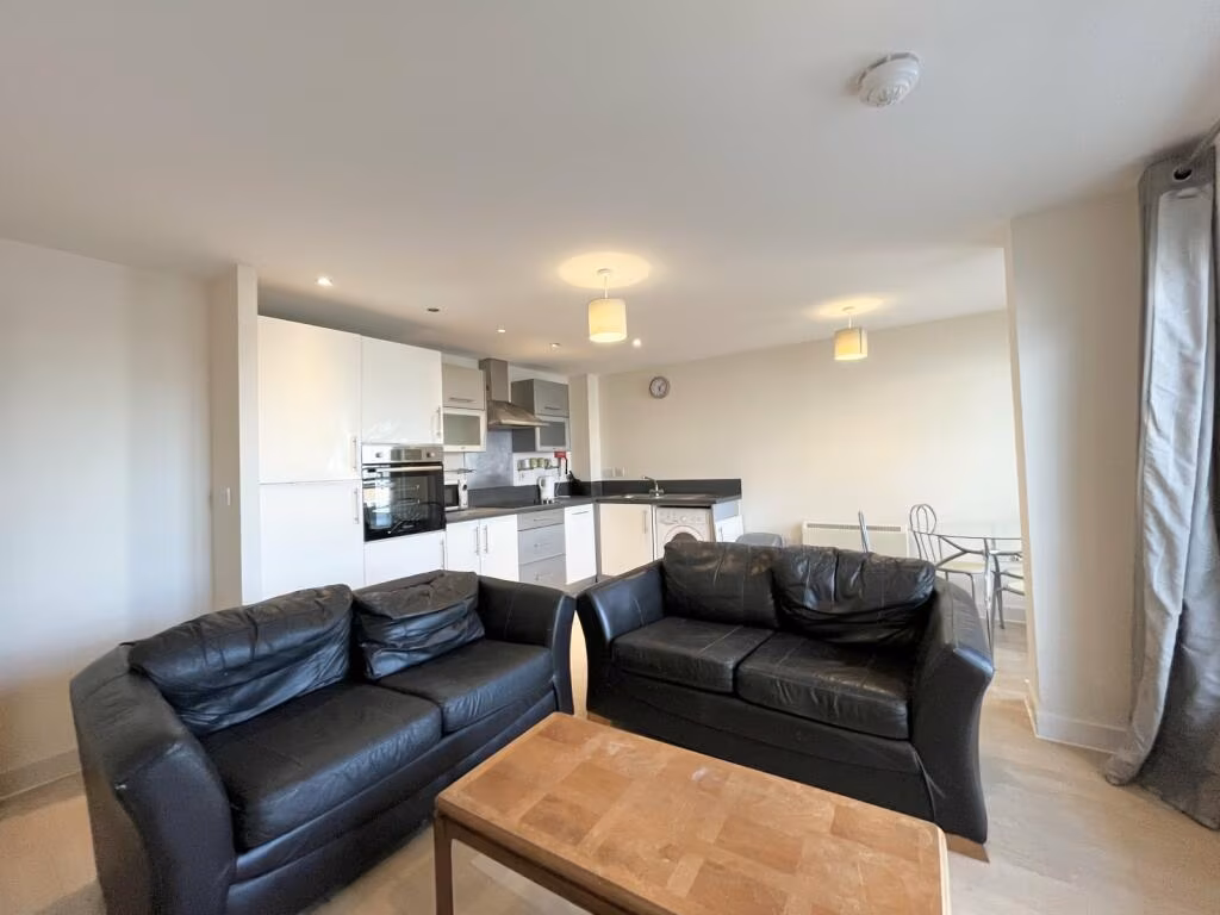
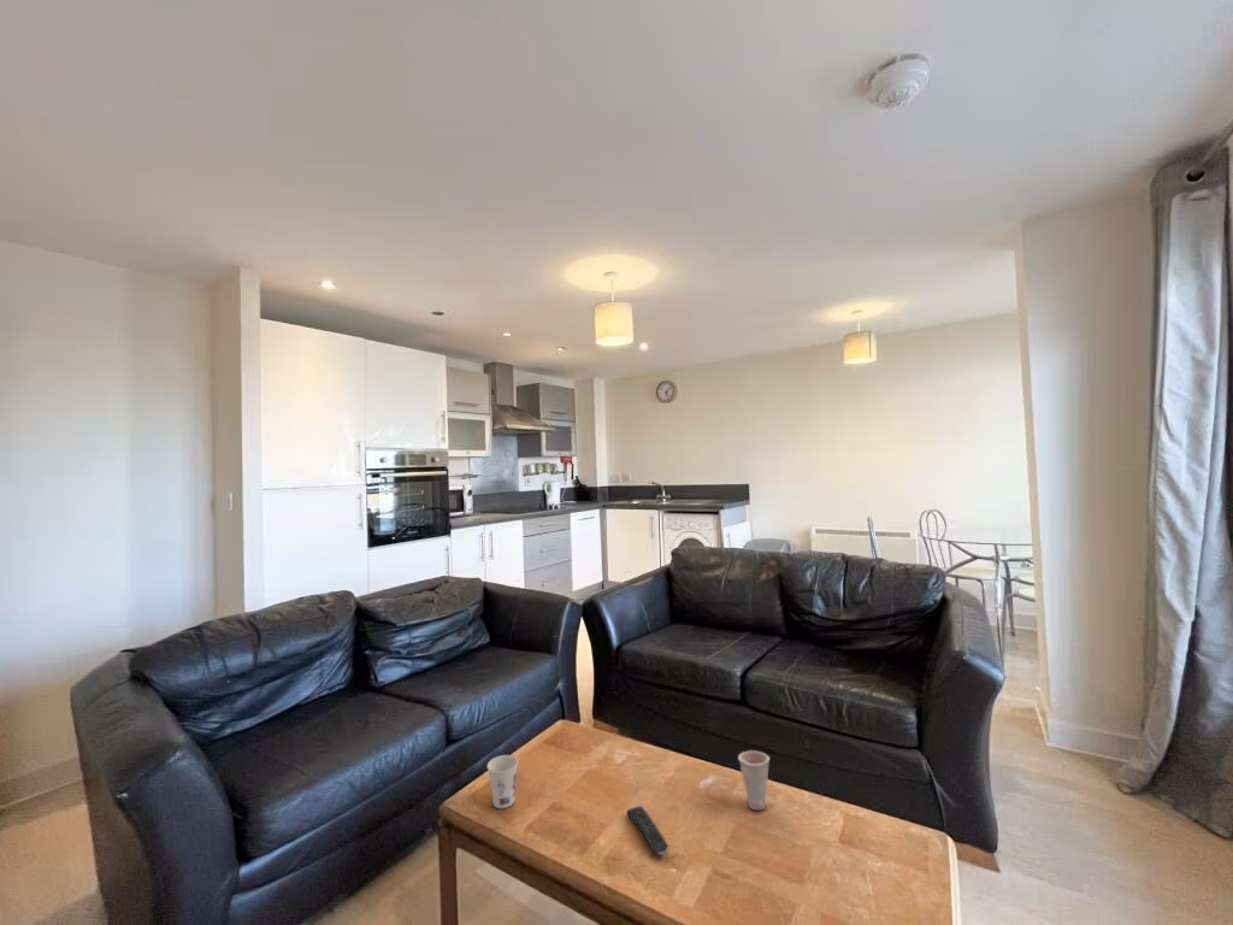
+ remote control (648, 829)
+ cup (754, 779)
+ cup (503, 782)
